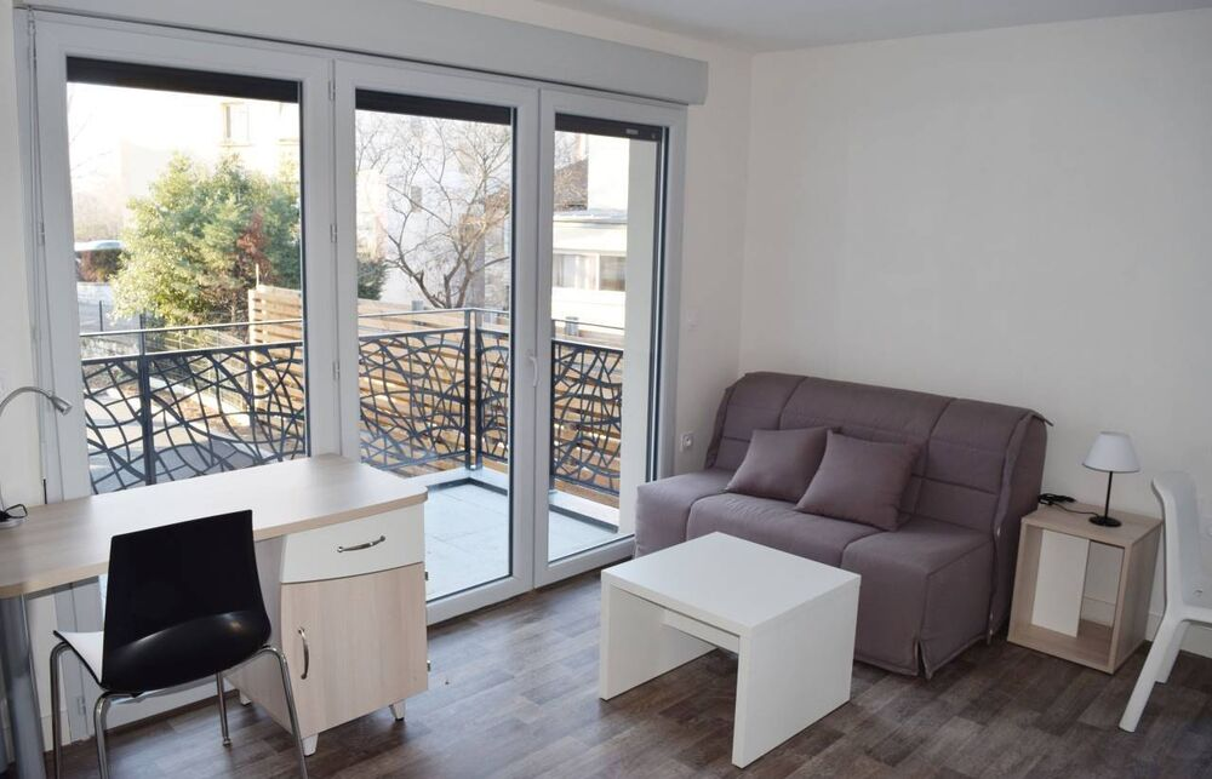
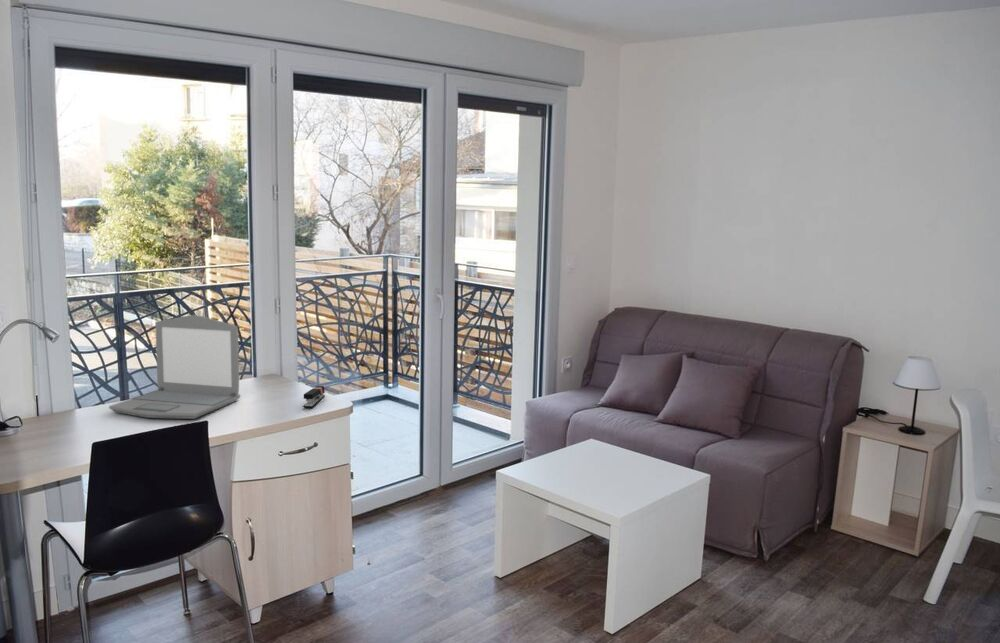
+ stapler (314, 395)
+ laptop (173, 364)
